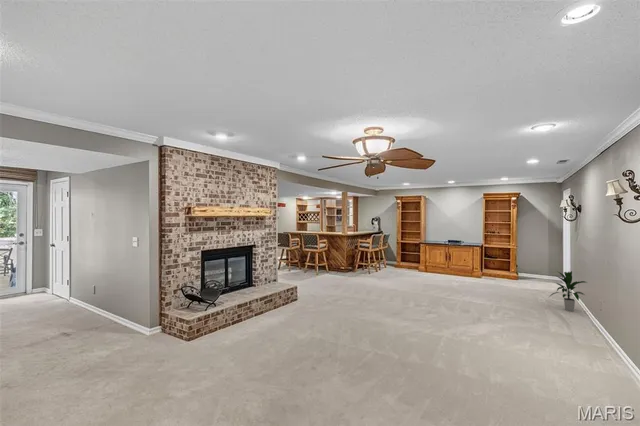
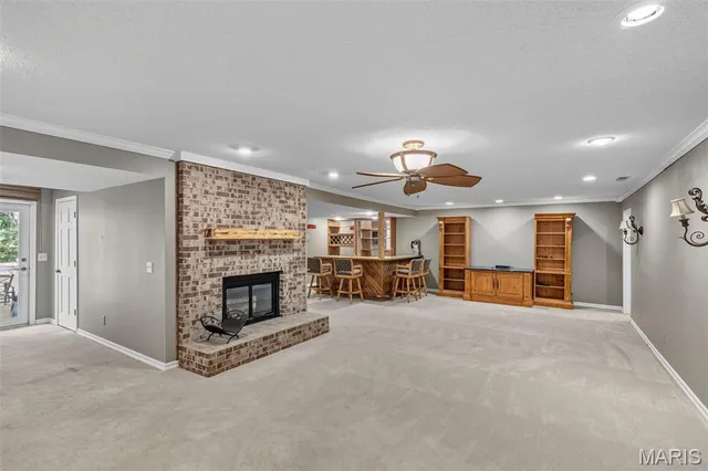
- indoor plant (568, 289)
